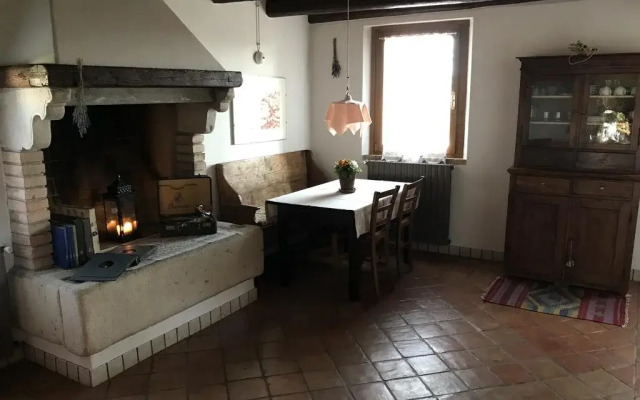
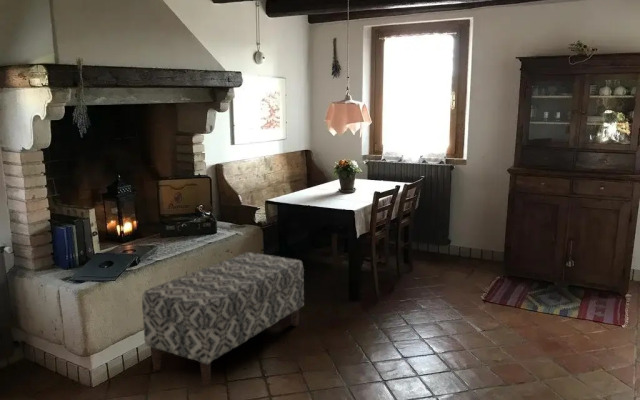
+ bench (231, 310)
